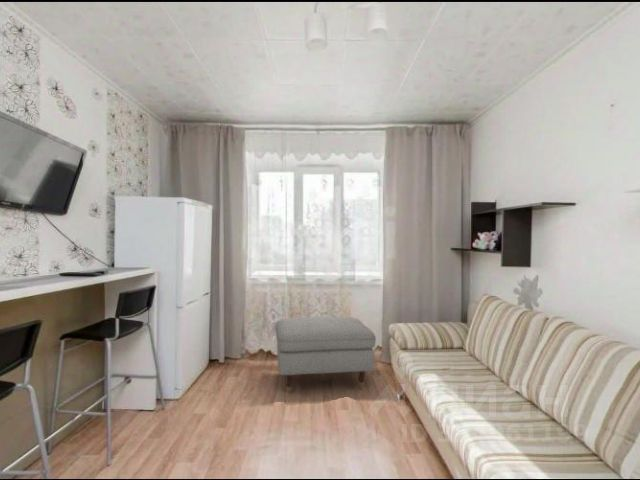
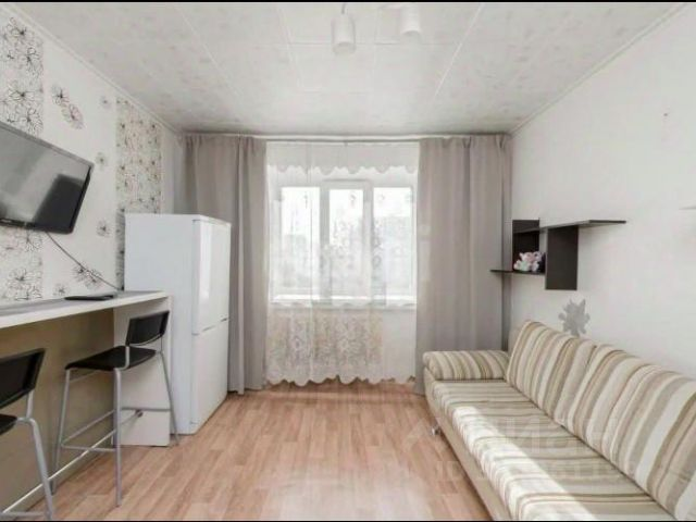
- ottoman (322, 350)
